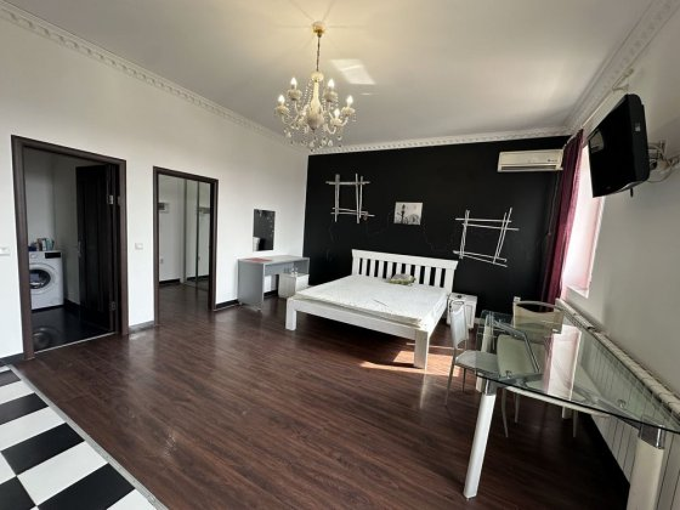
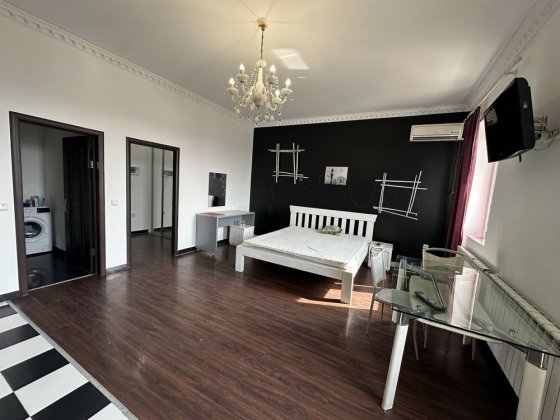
+ remote control (428, 300)
